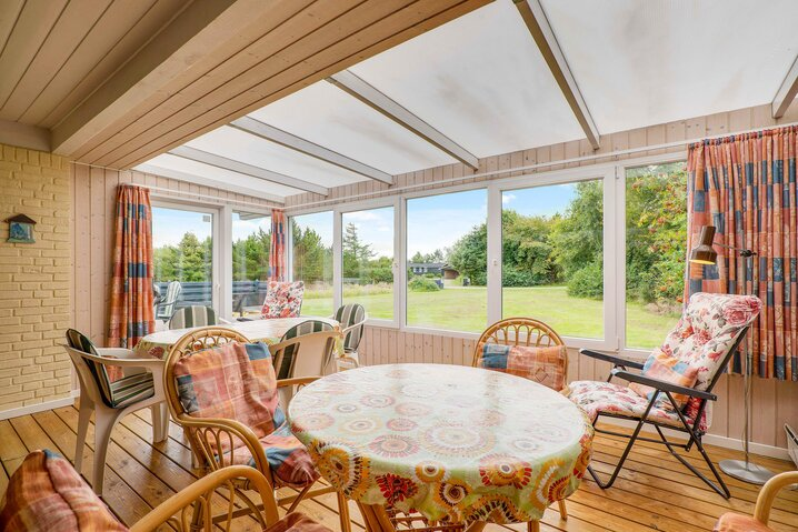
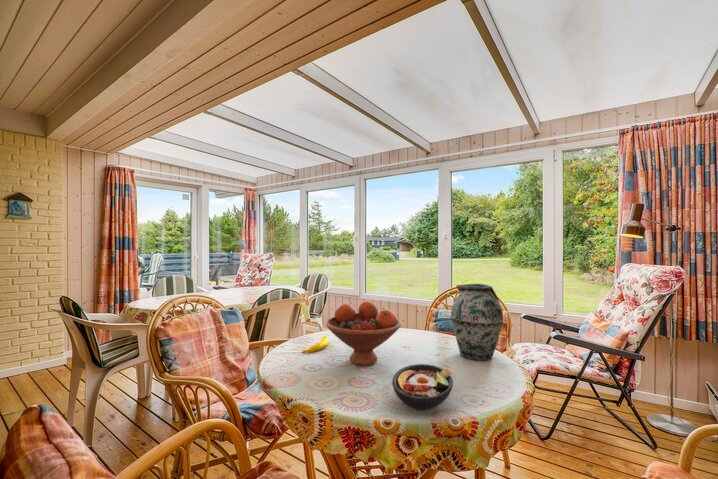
+ vase (476, 320)
+ fruit bowl (363, 333)
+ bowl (422, 387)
+ banana (319, 343)
